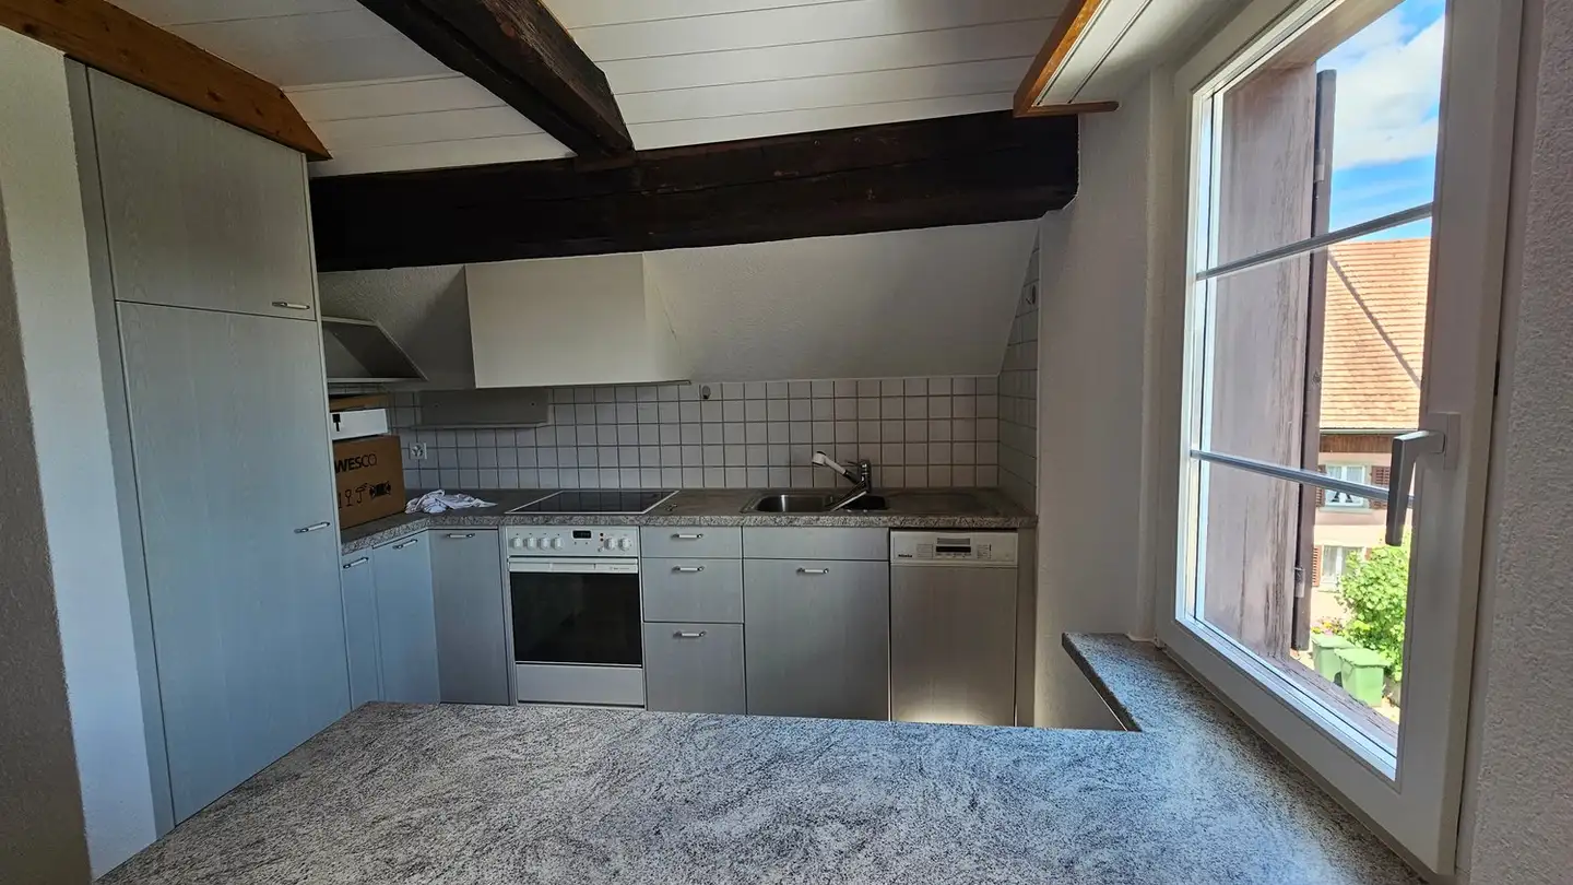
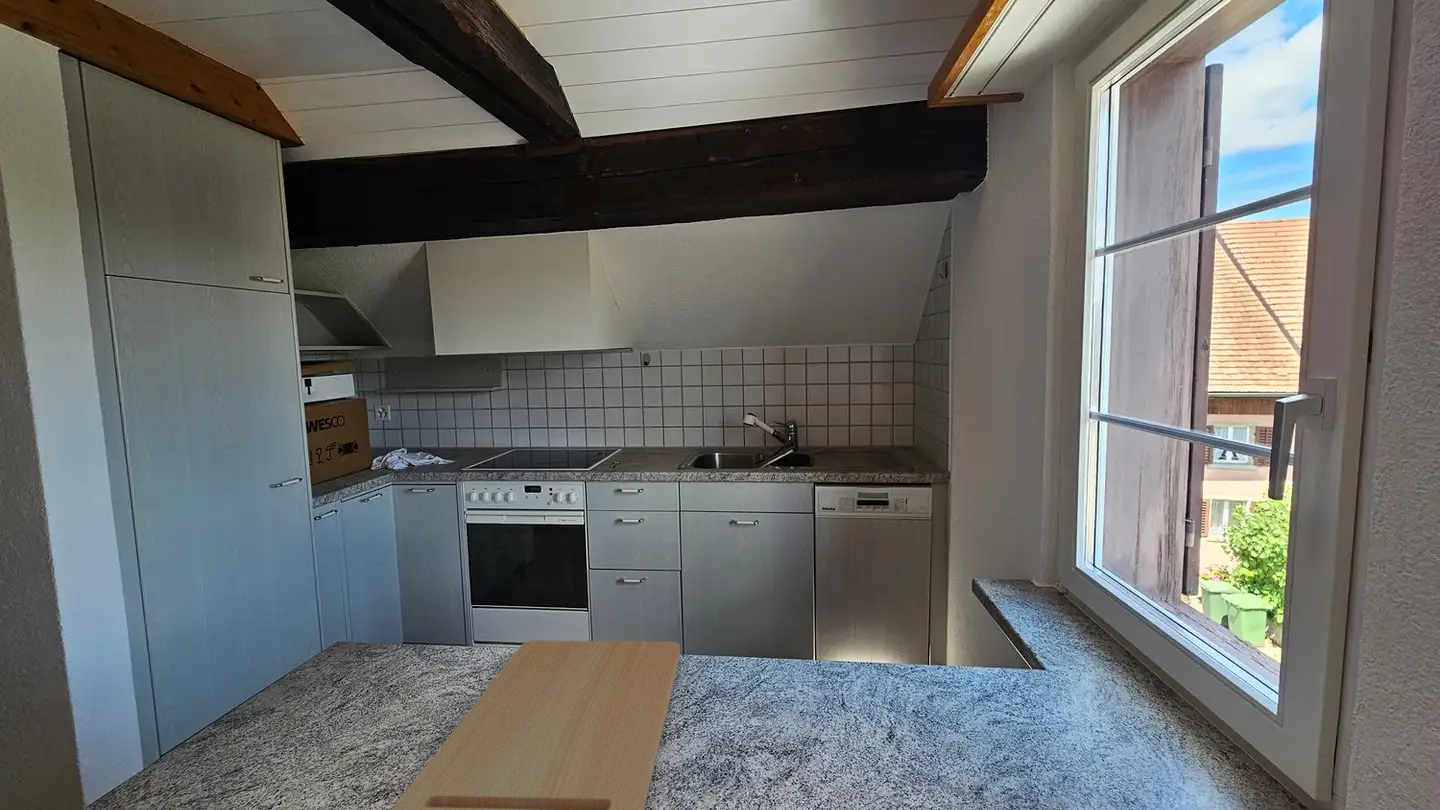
+ cutting board (567, 715)
